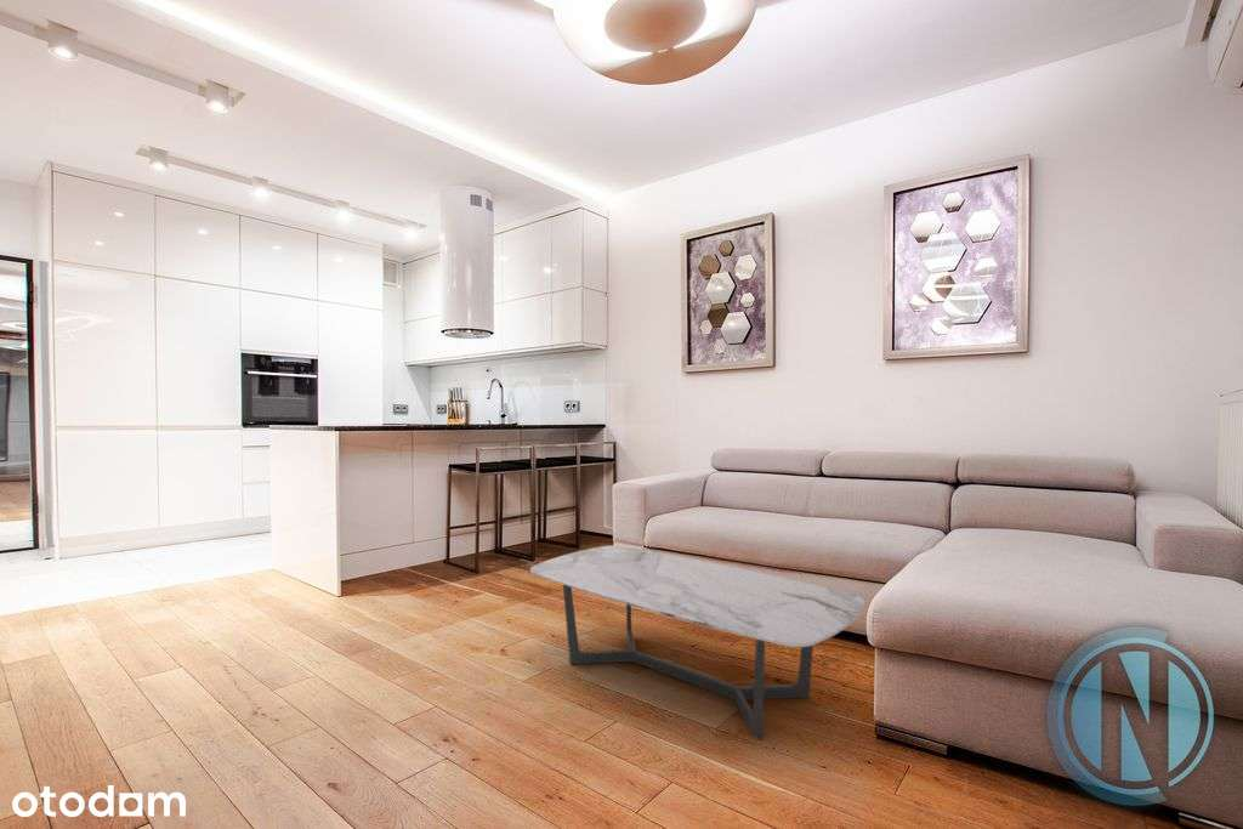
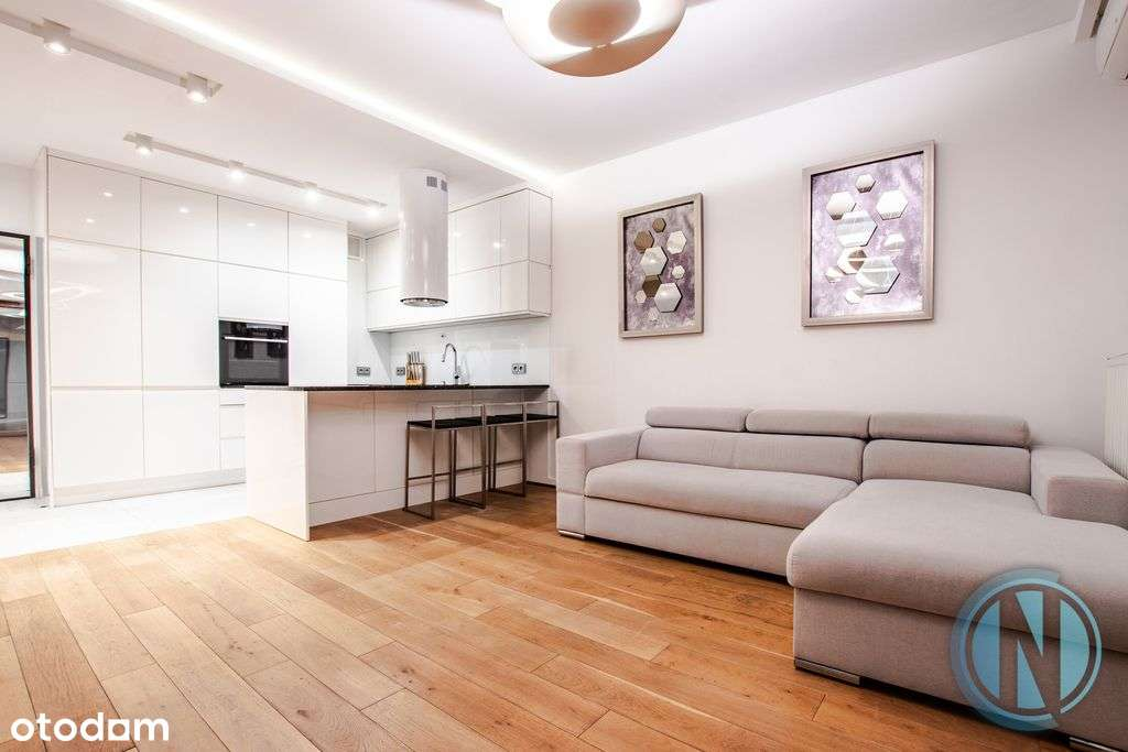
- coffee table (681, 619)
